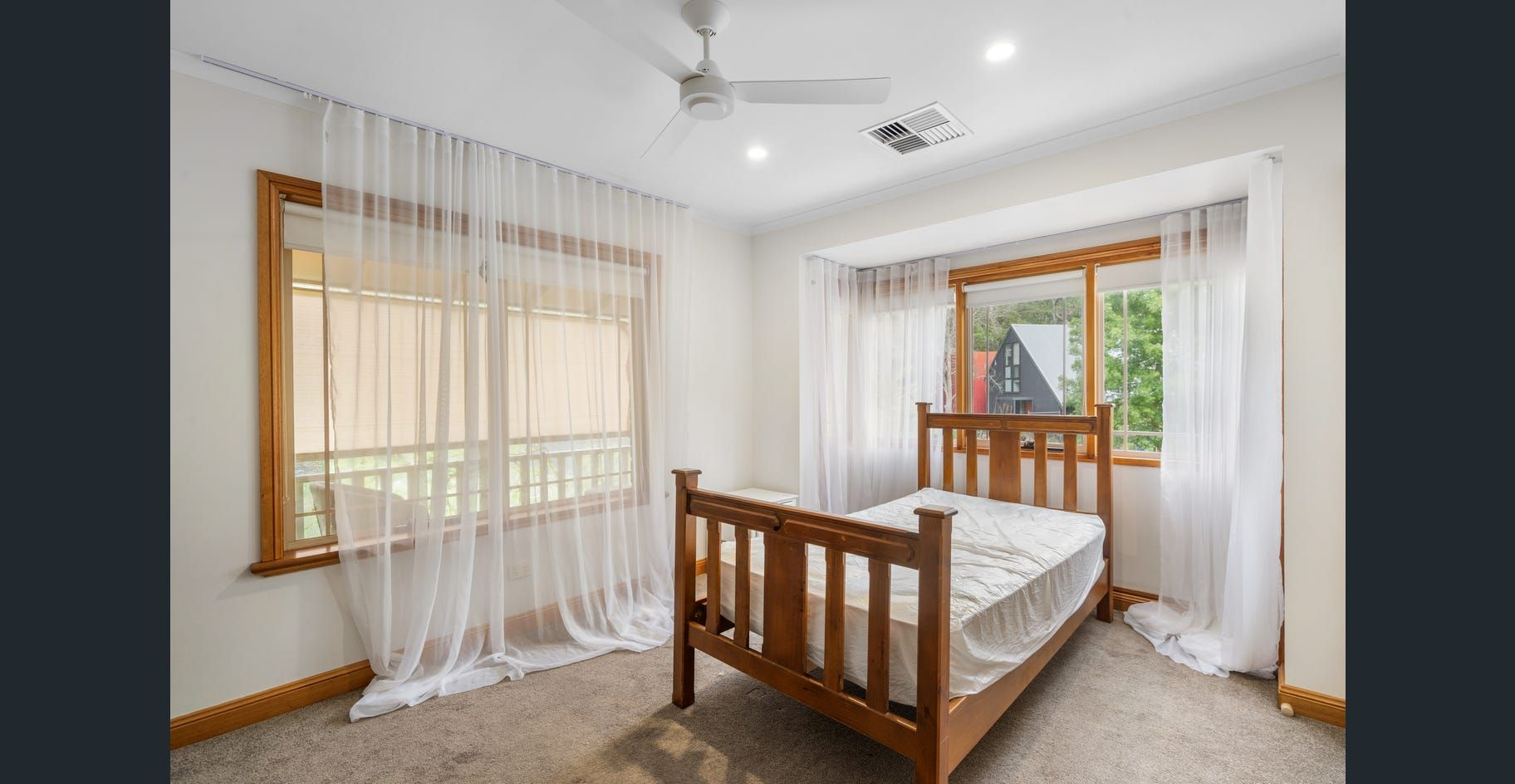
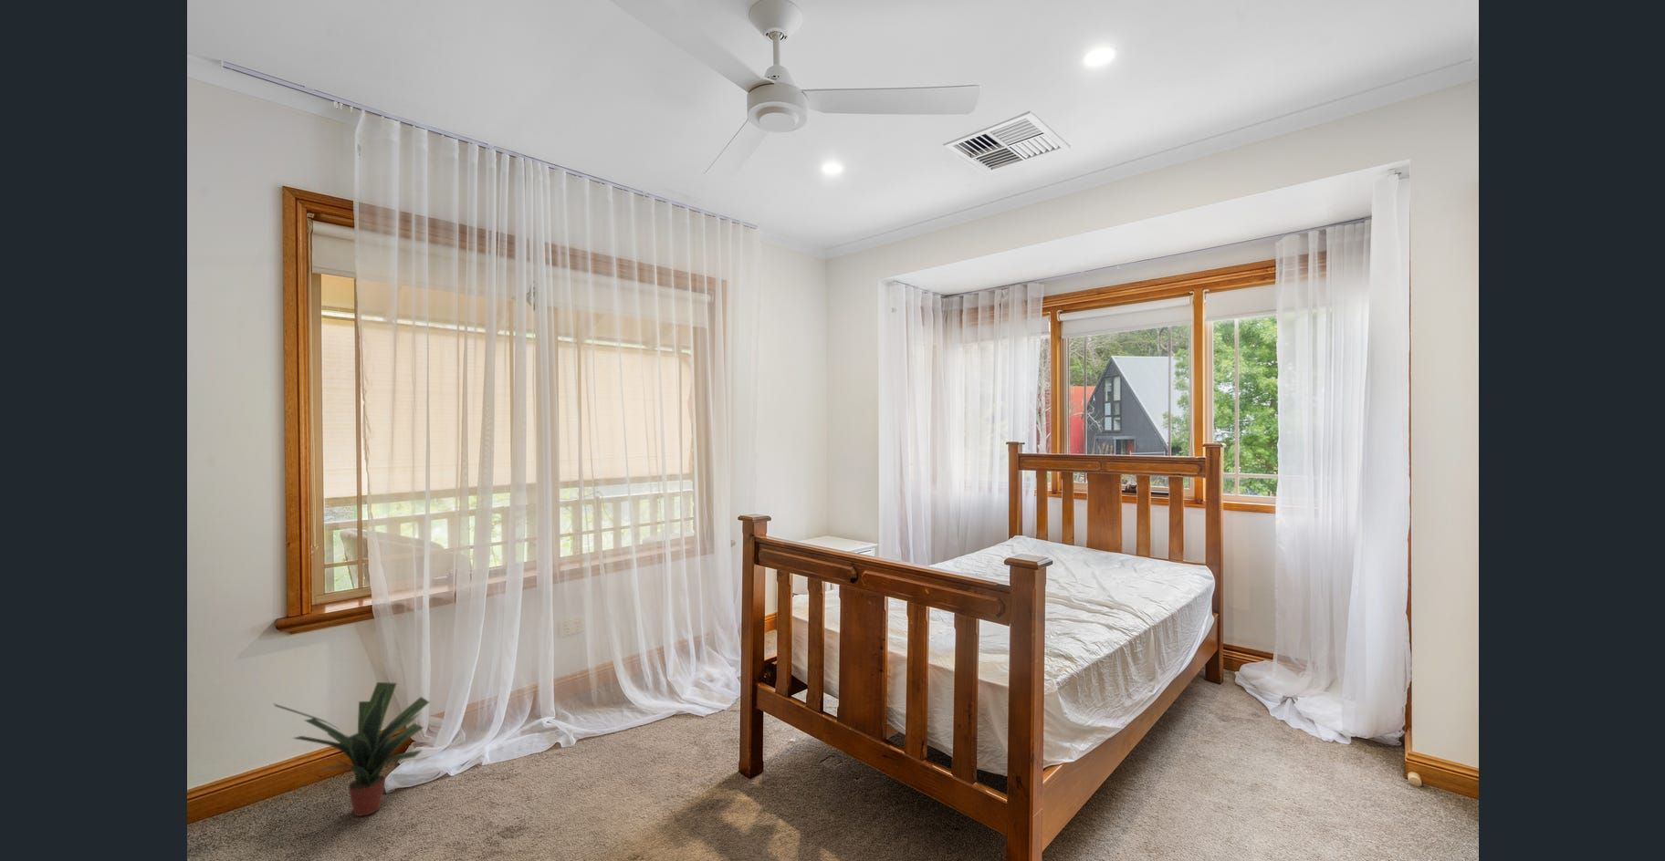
+ potted plant (356, 749)
